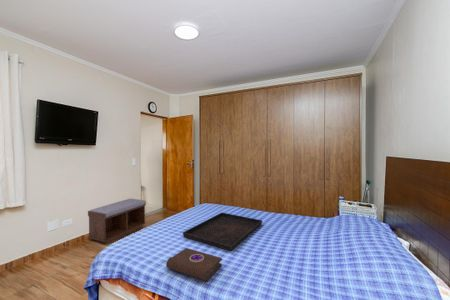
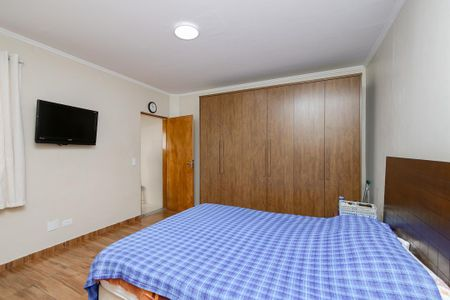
- bench (119, 218)
- serving tray (225, 228)
- book (194, 262)
